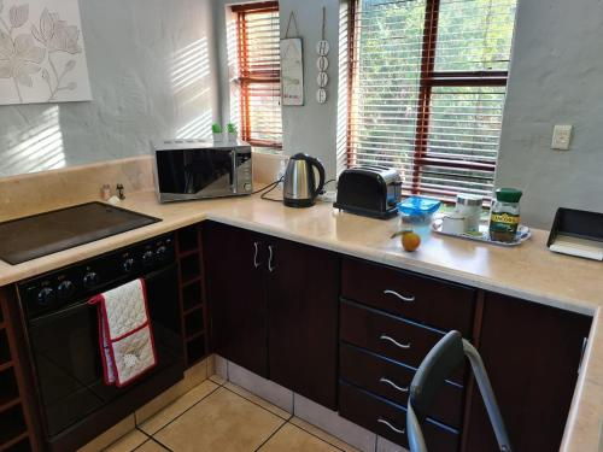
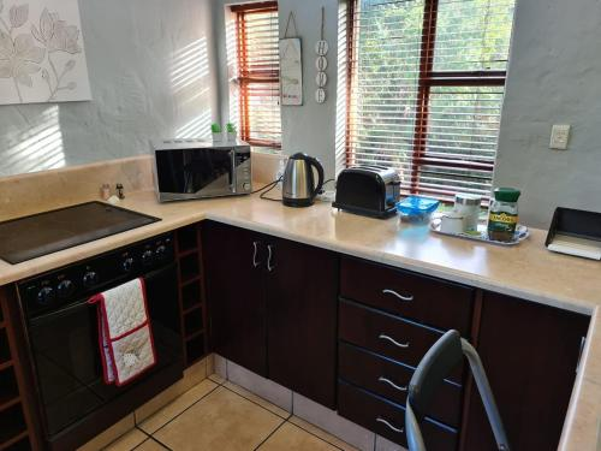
- fruit (405, 236)
